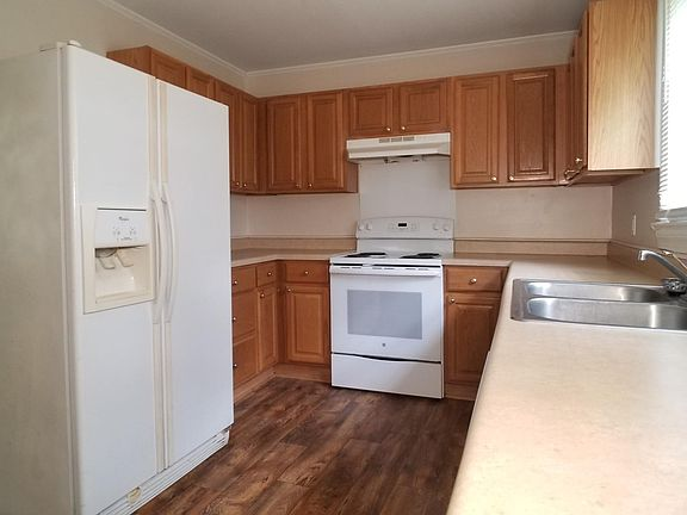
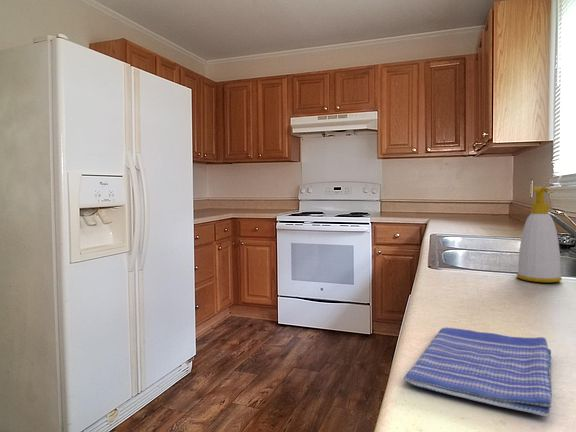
+ soap bottle (539, 233)
+ dish towel (483, 359)
